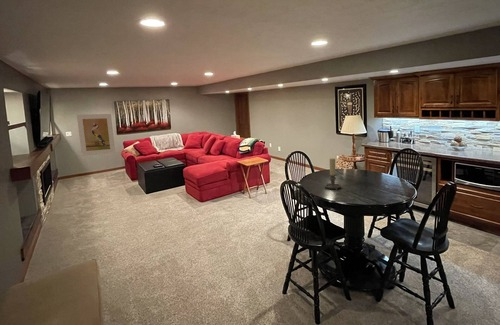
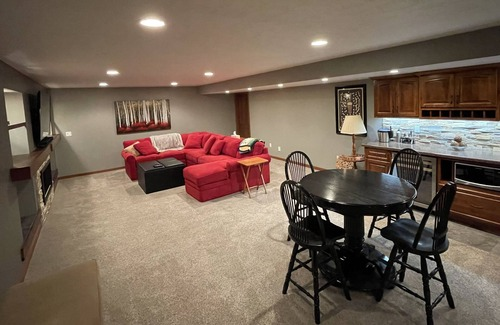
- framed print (96, 134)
- candle holder (333, 173)
